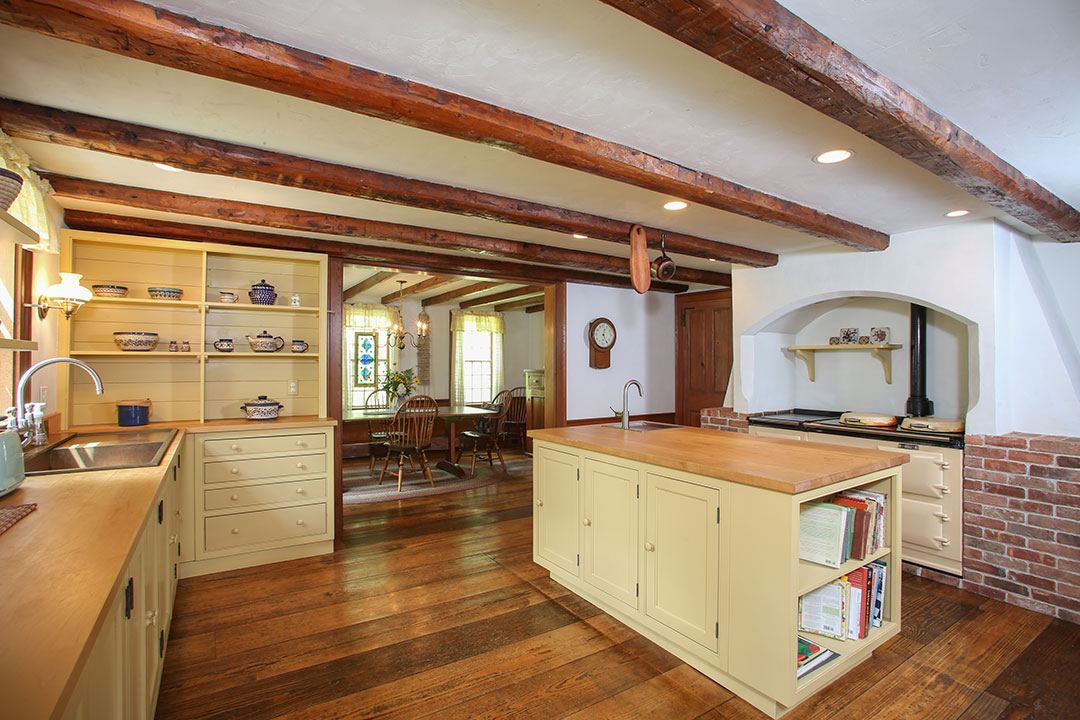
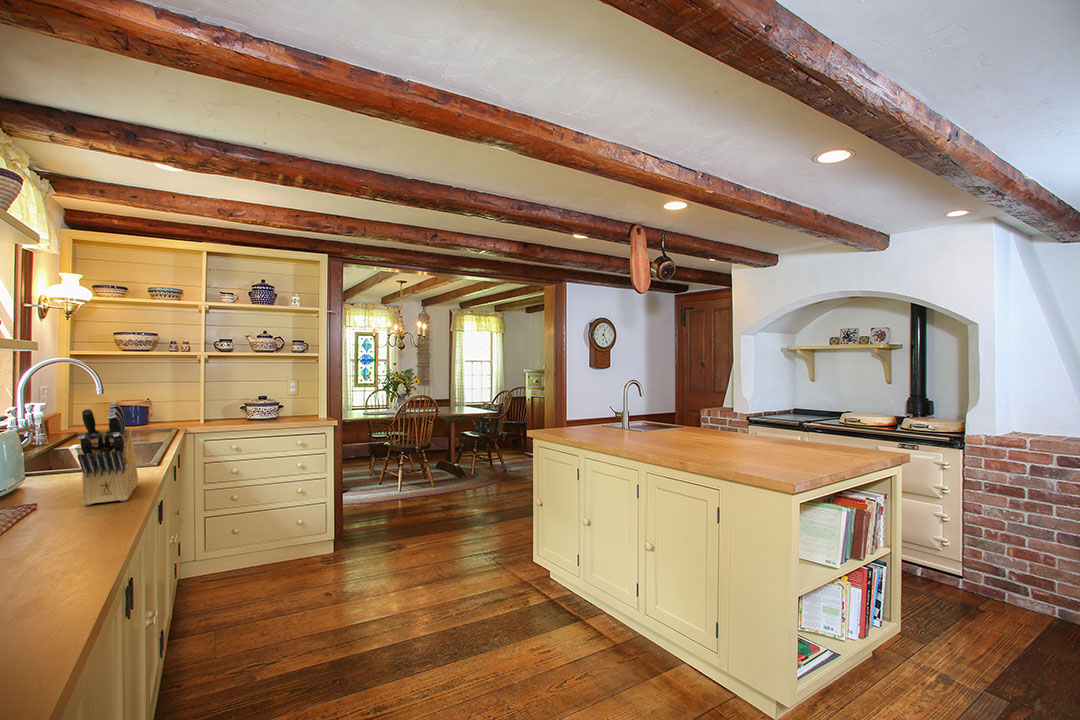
+ knife block (109, 449)
